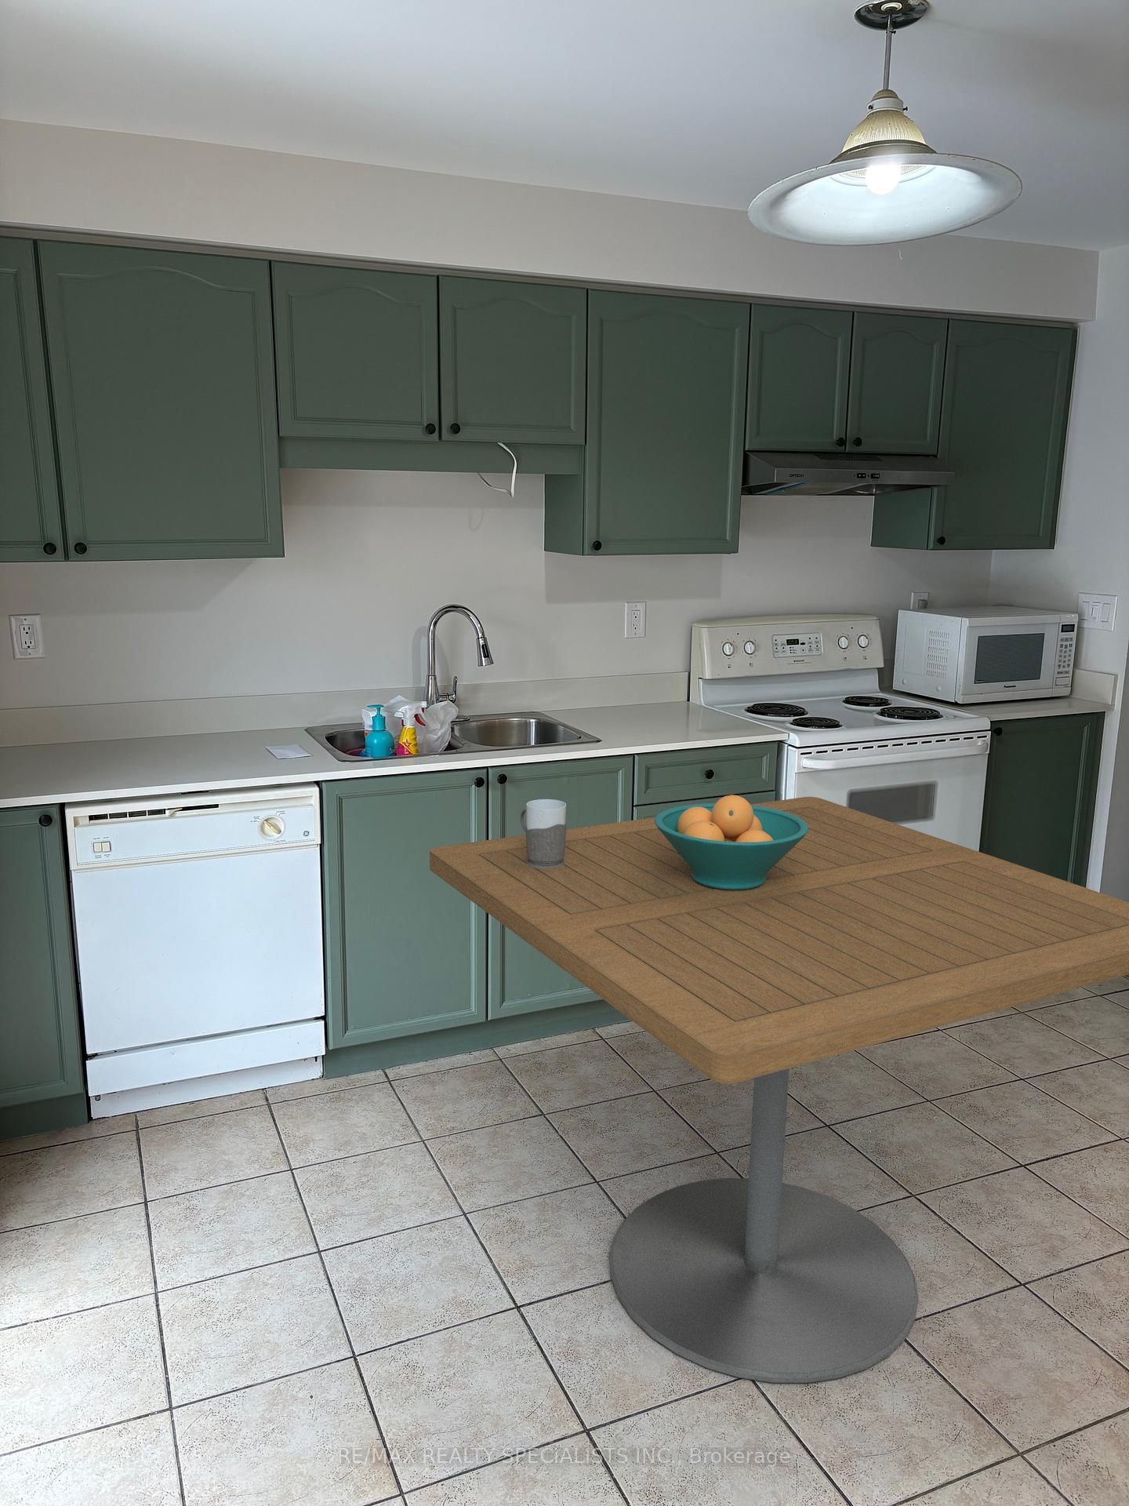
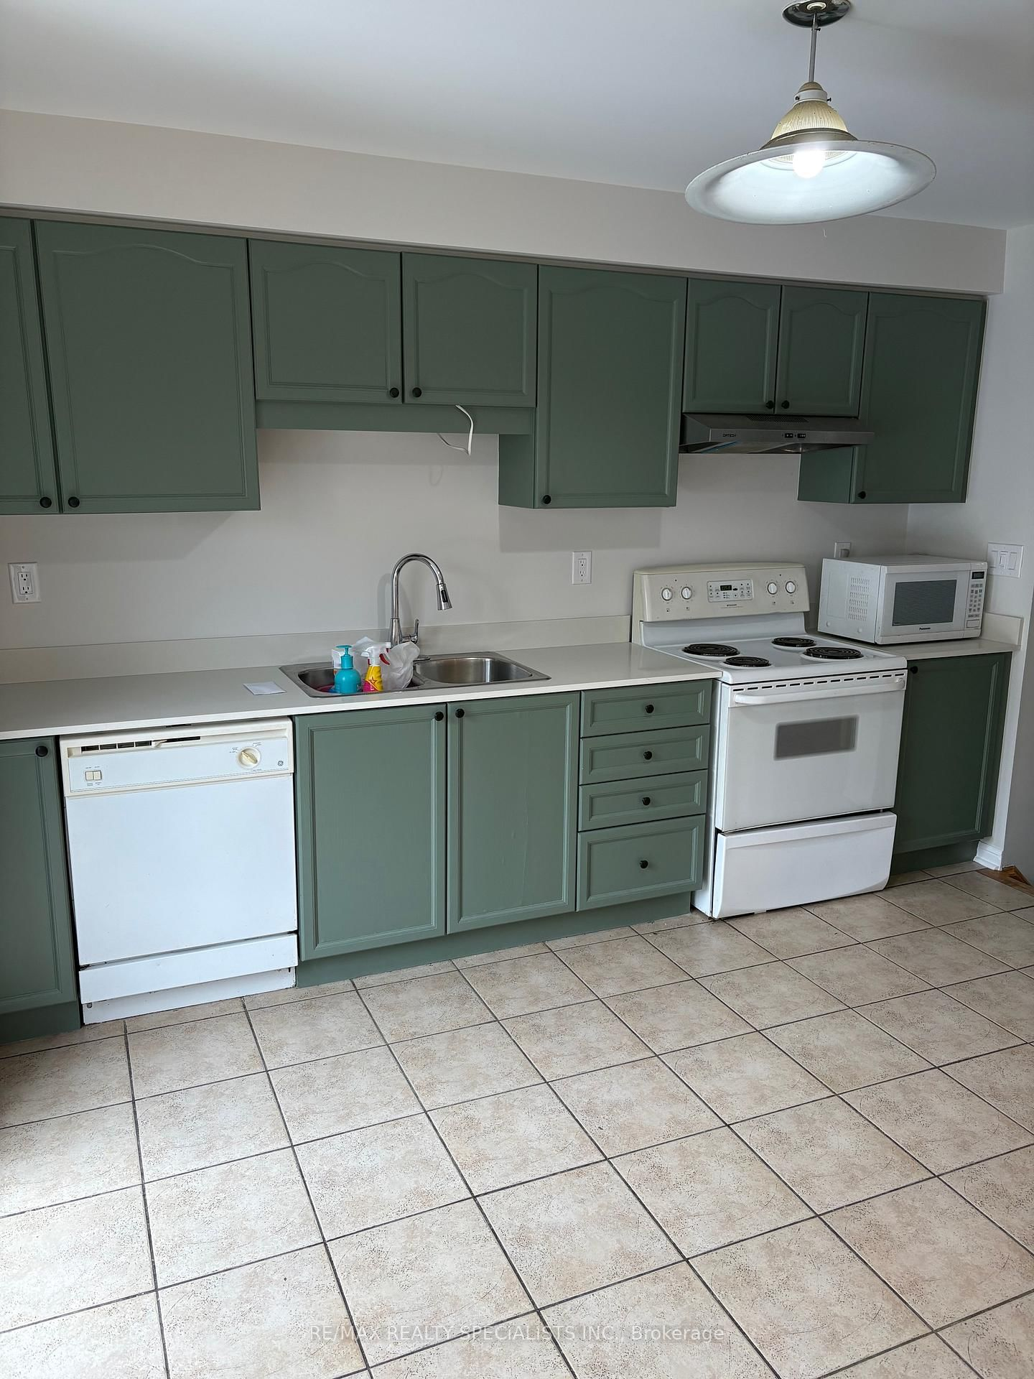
- fruit bowl (729, 837)
- mug (540, 830)
- dining table (771, 1086)
